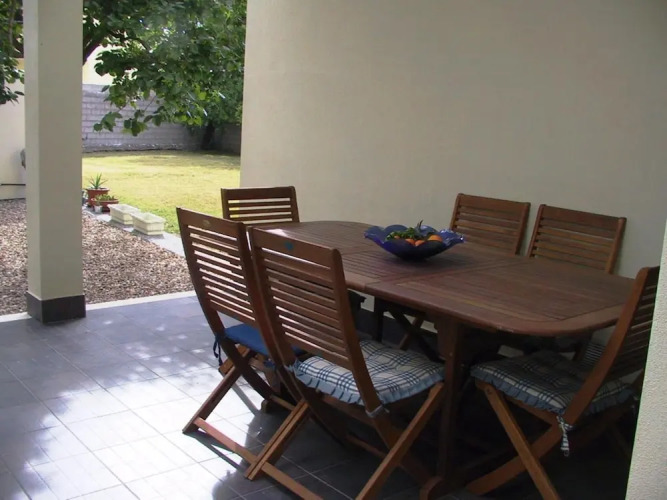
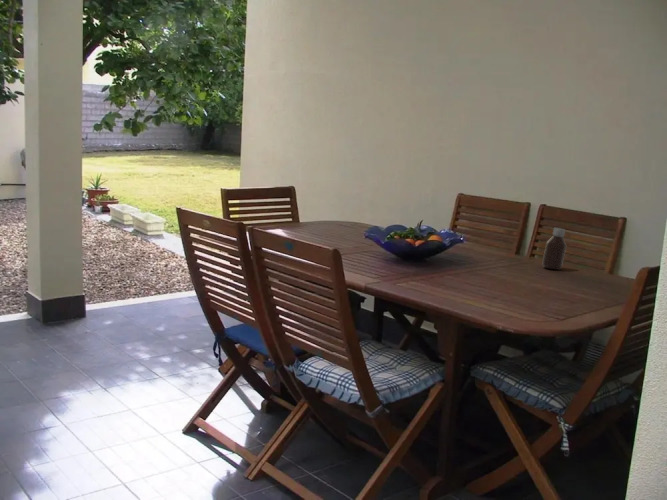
+ bottle (555, 248)
